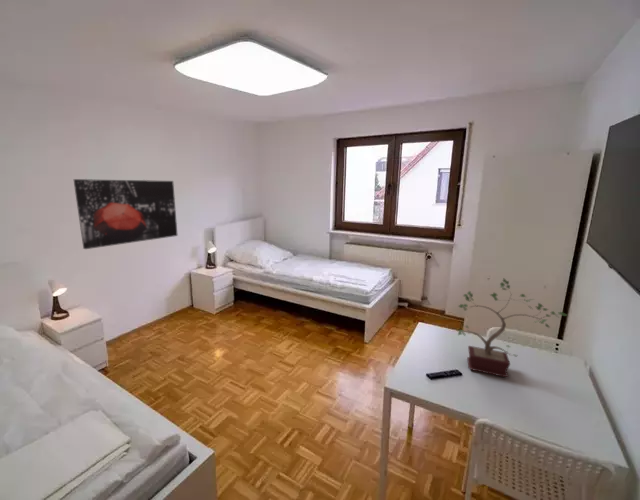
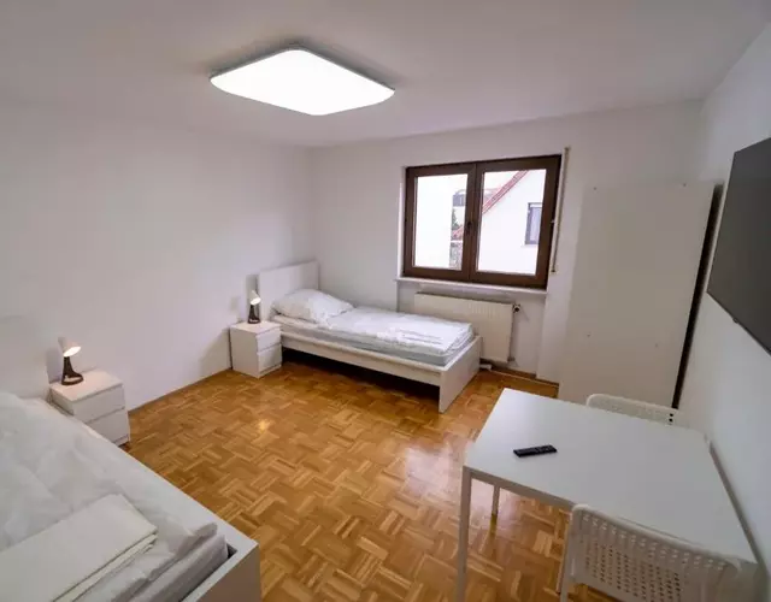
- potted plant (504, 329)
- wall art (132, 211)
